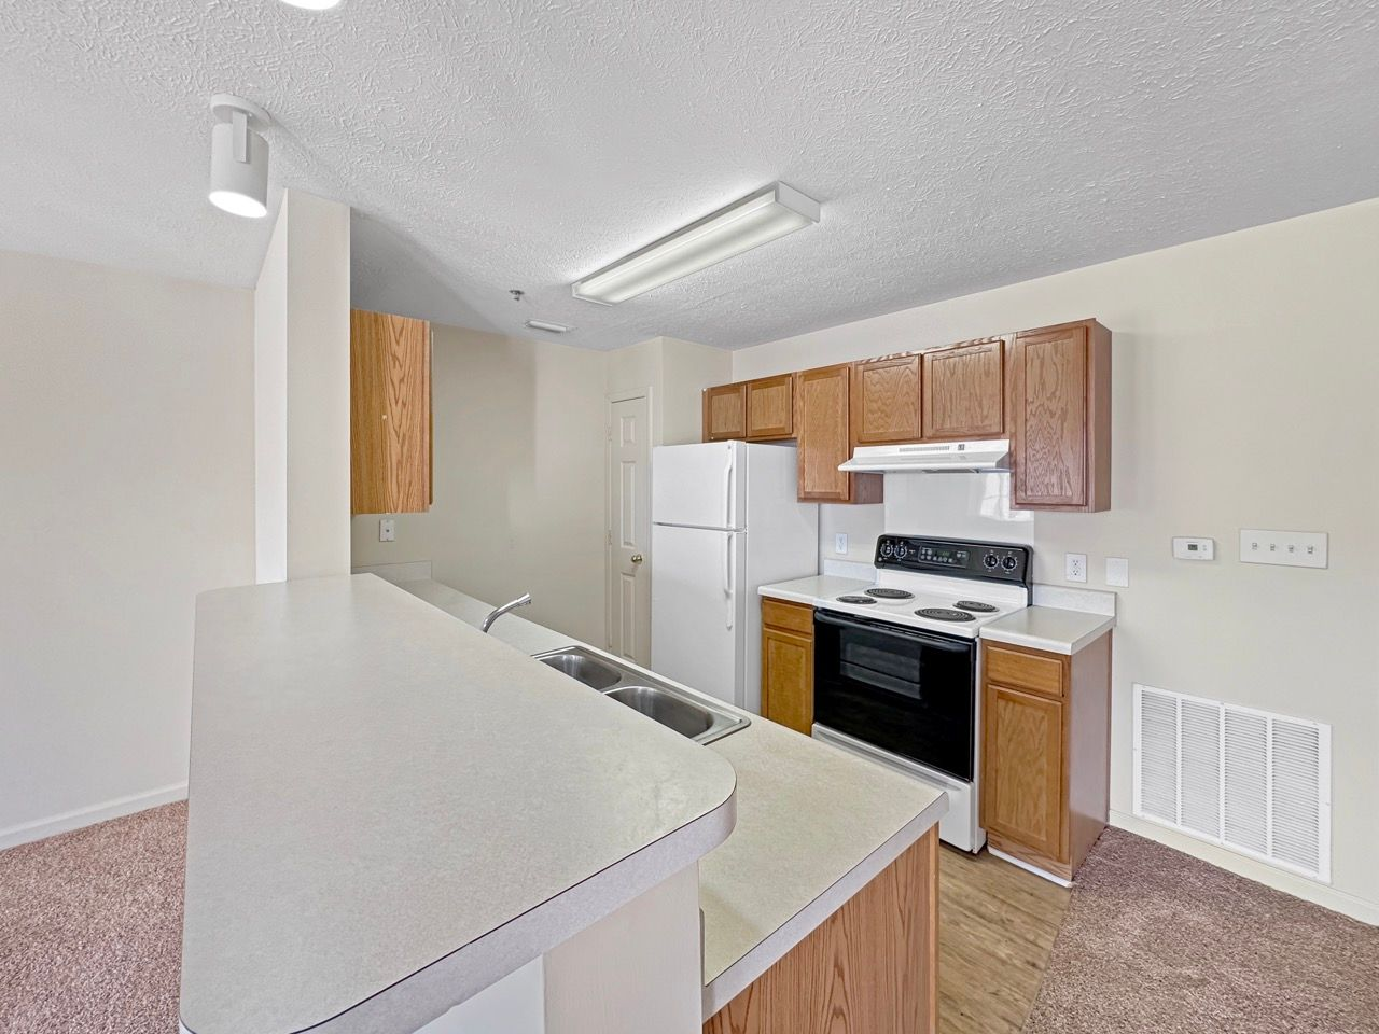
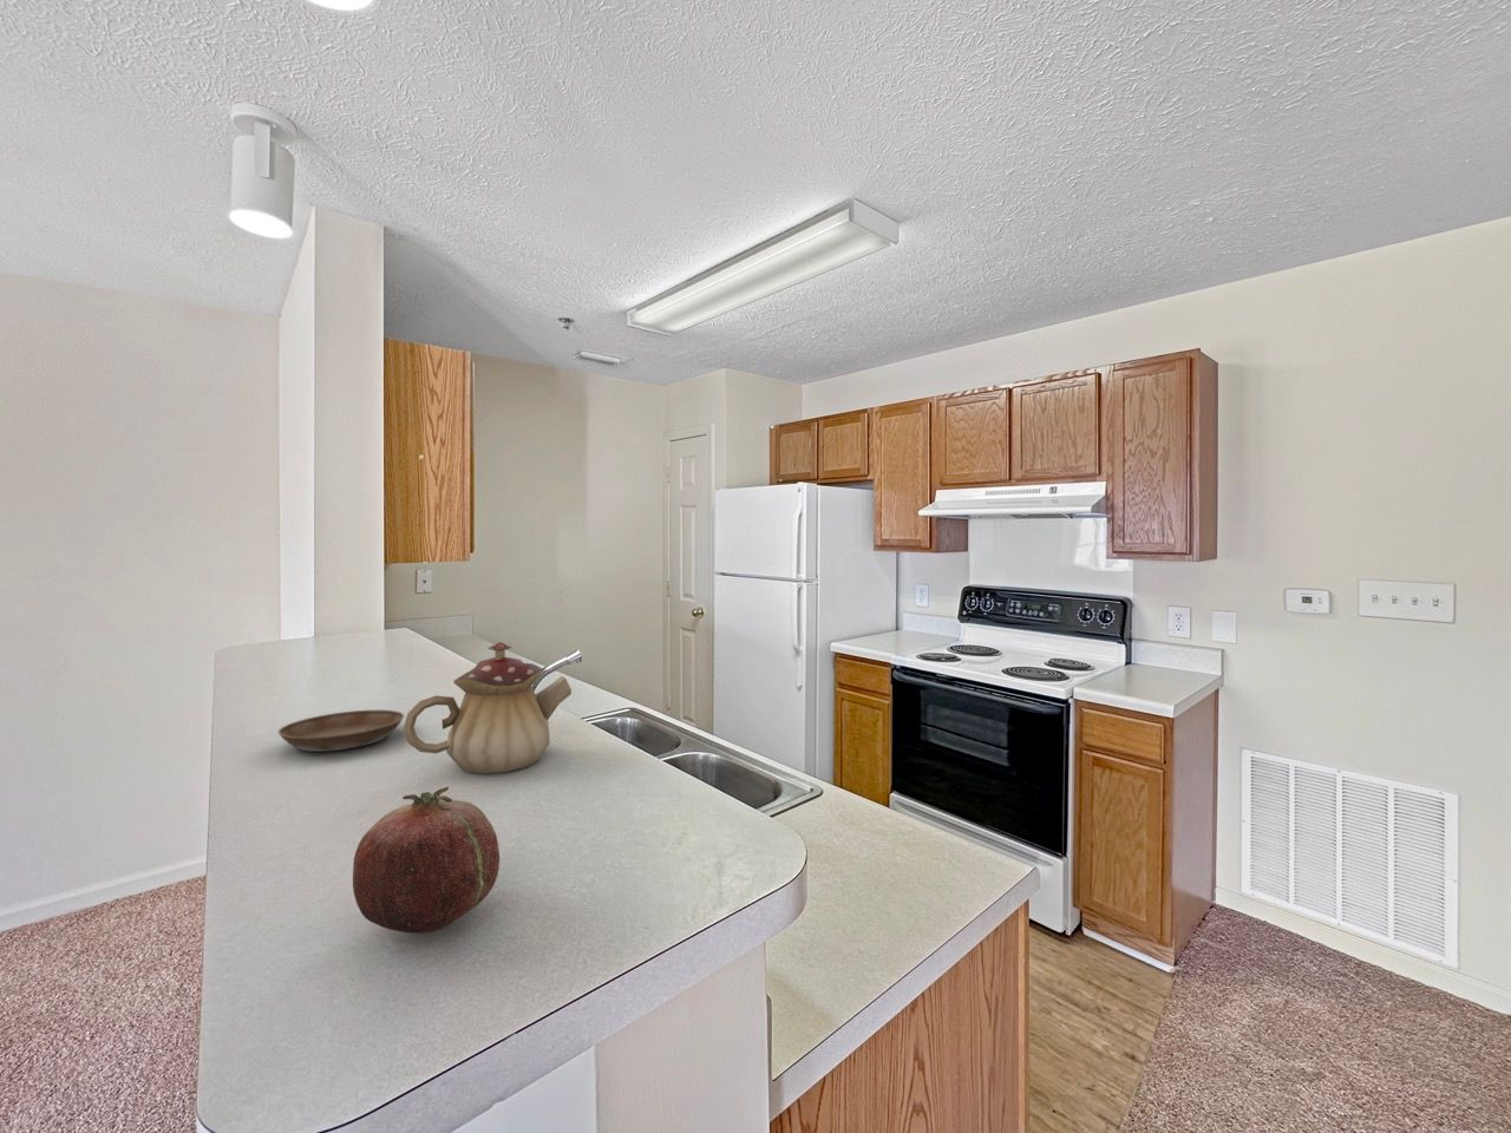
+ fruit (427, 856)
+ saucer (344, 731)
+ teapot (493, 701)
